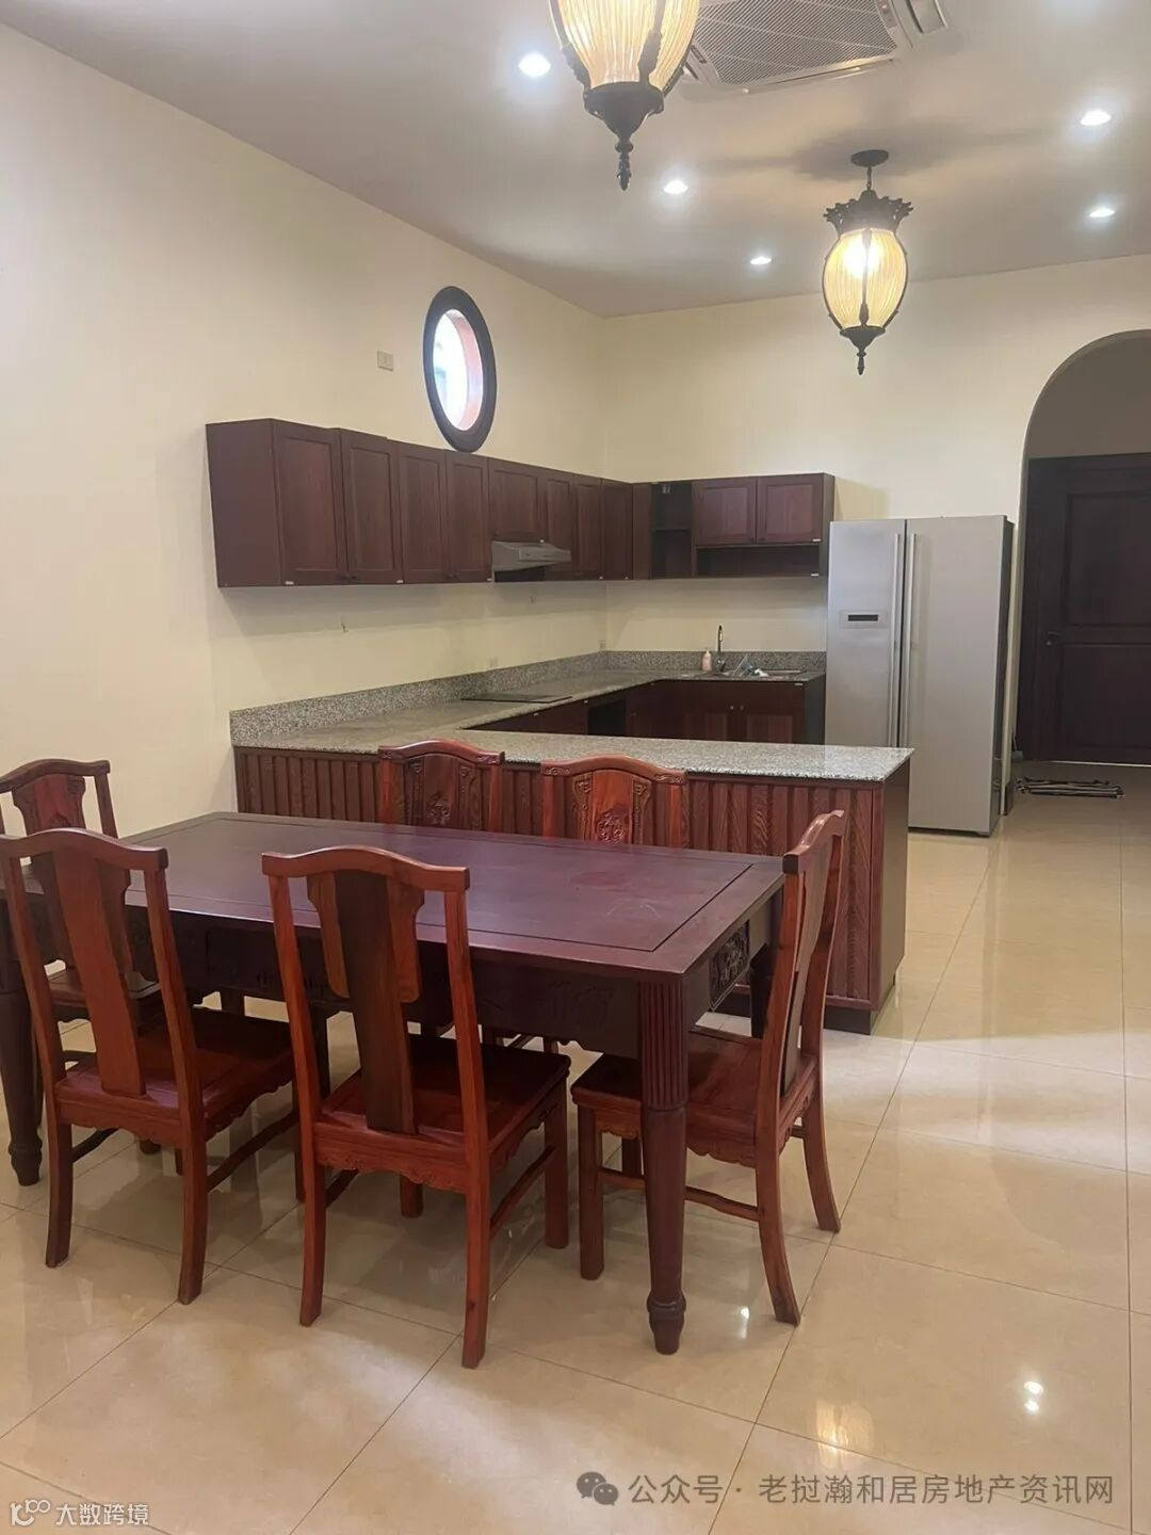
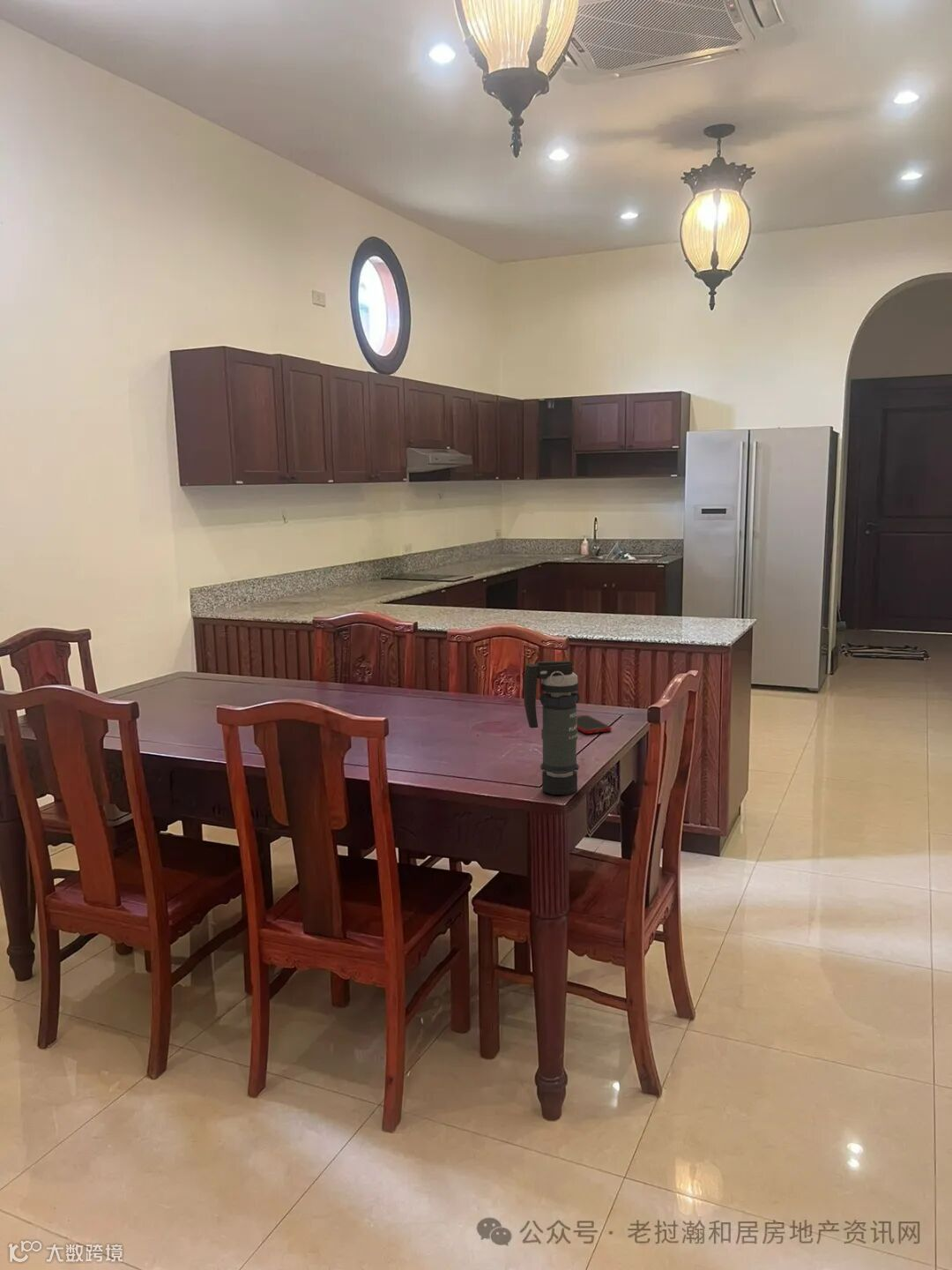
+ smoke grenade (552, 727)
+ cell phone (586, 724)
